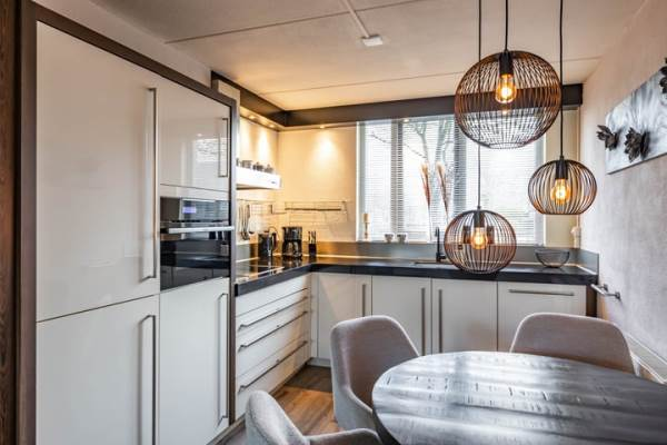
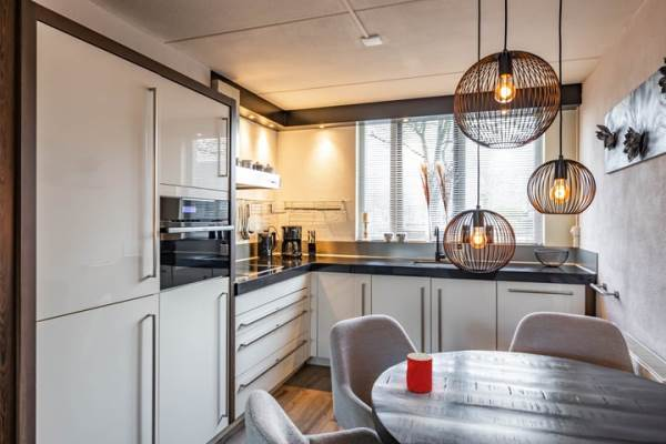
+ cup (416, 373)
